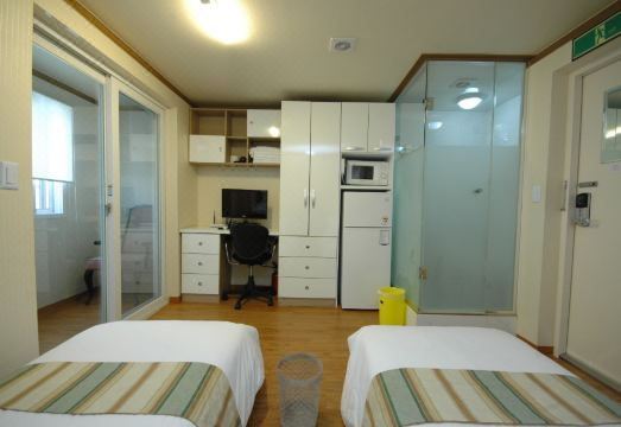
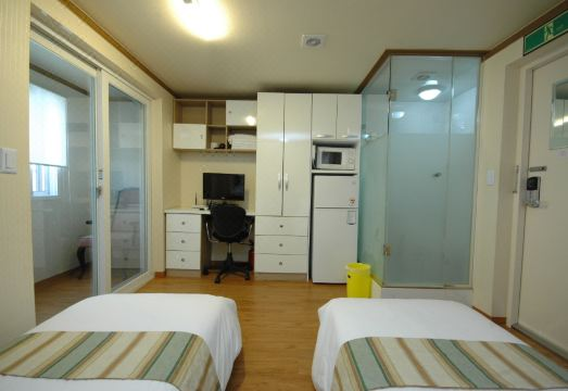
- wastebasket (299, 393)
